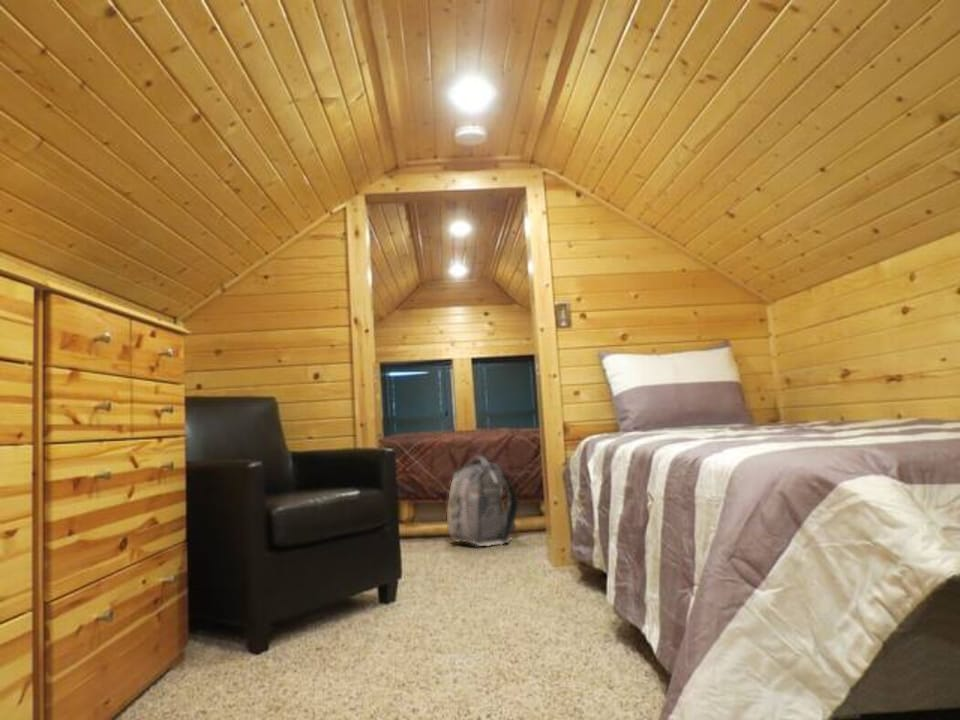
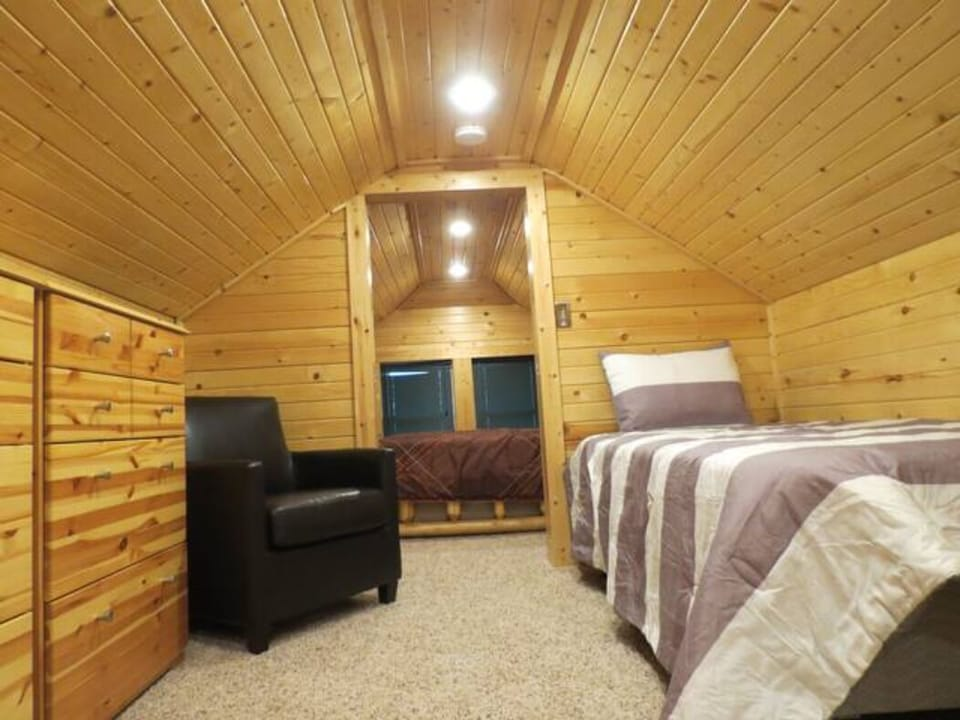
- backpack (480, 498)
